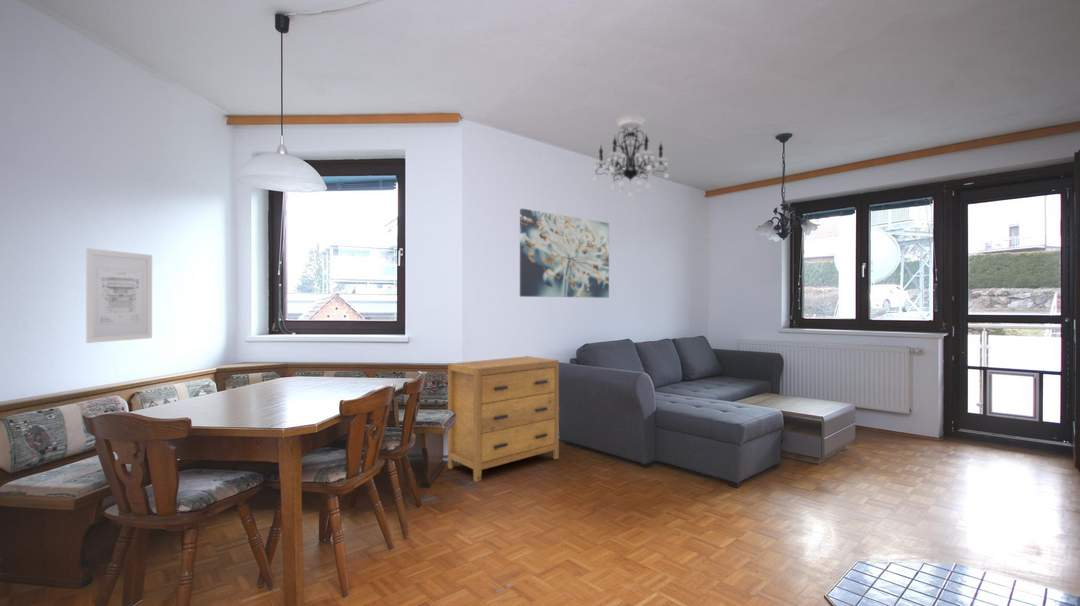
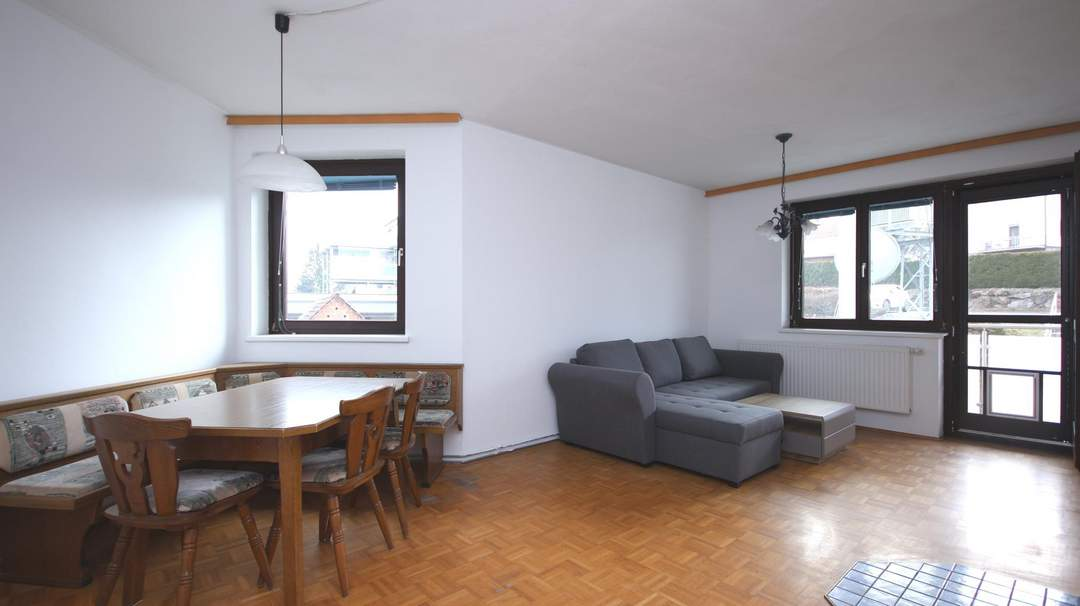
- chandelier (630, 158)
- dresser (505, 412)
- wall art (567, 256)
- wall art (121, 296)
